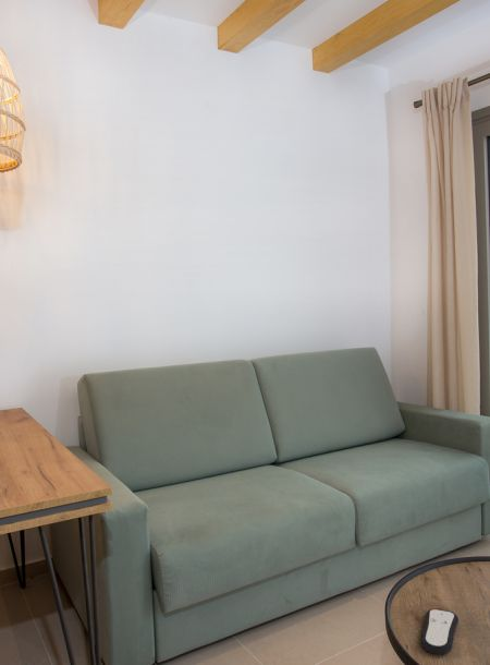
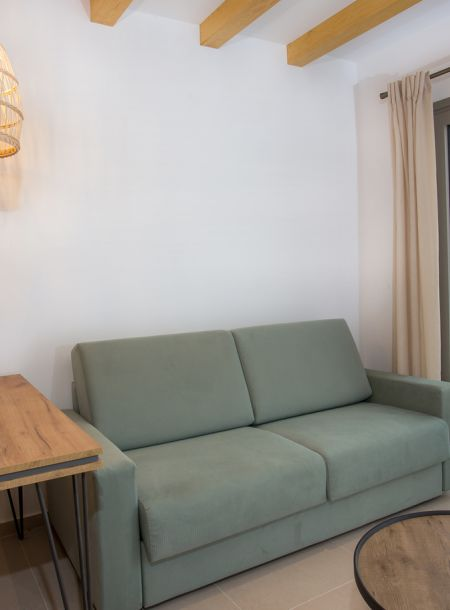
- remote control (439, 630)
